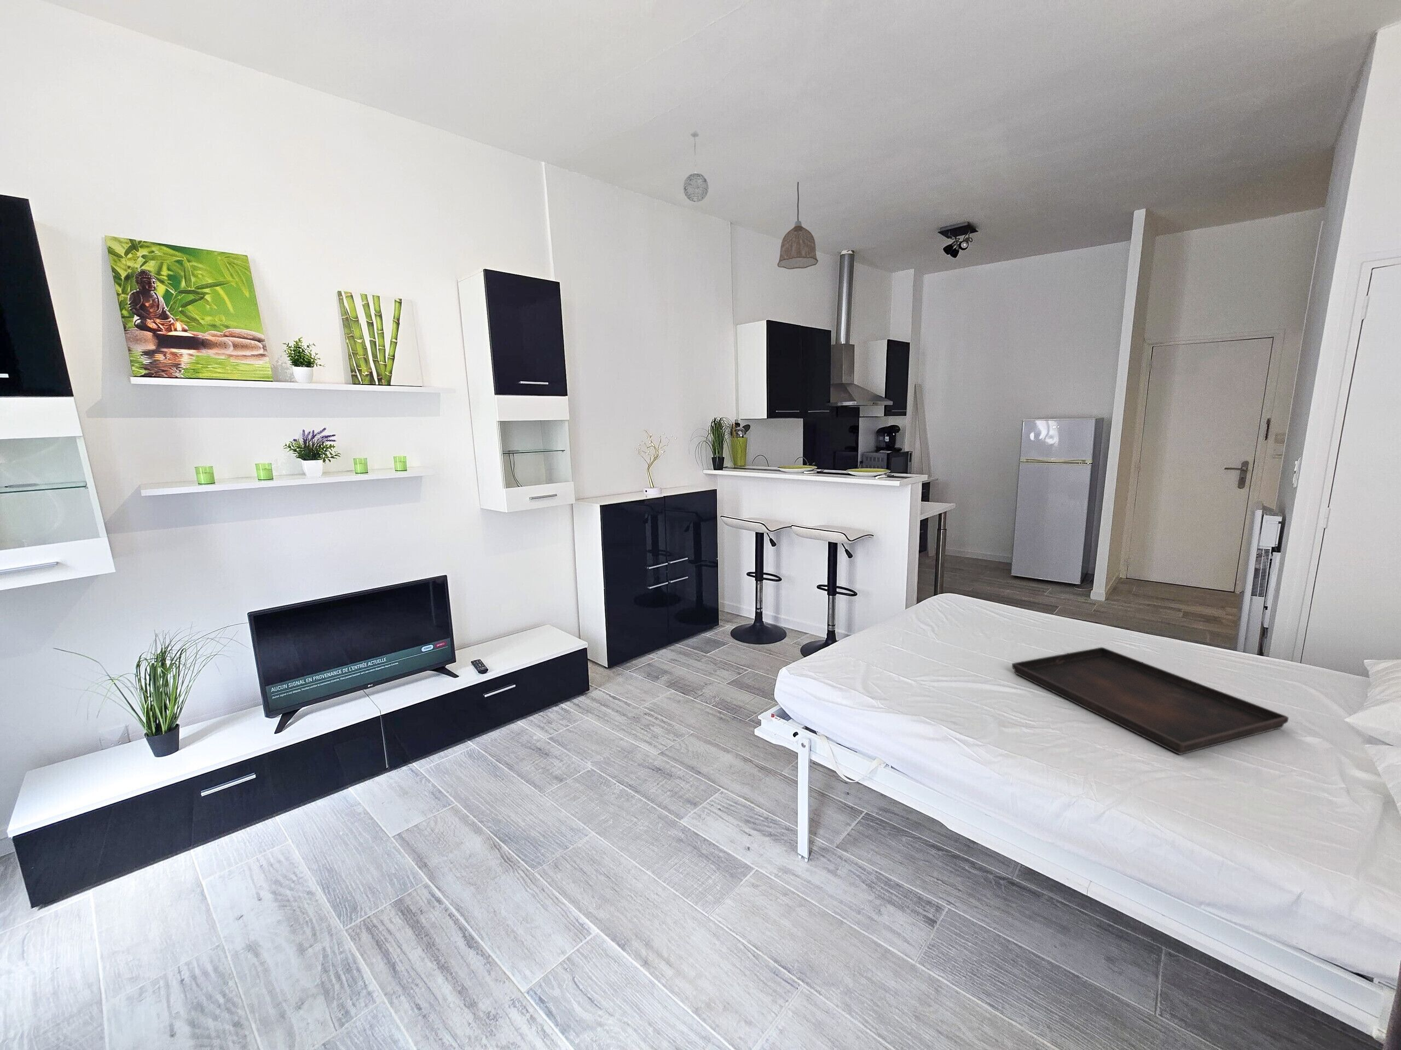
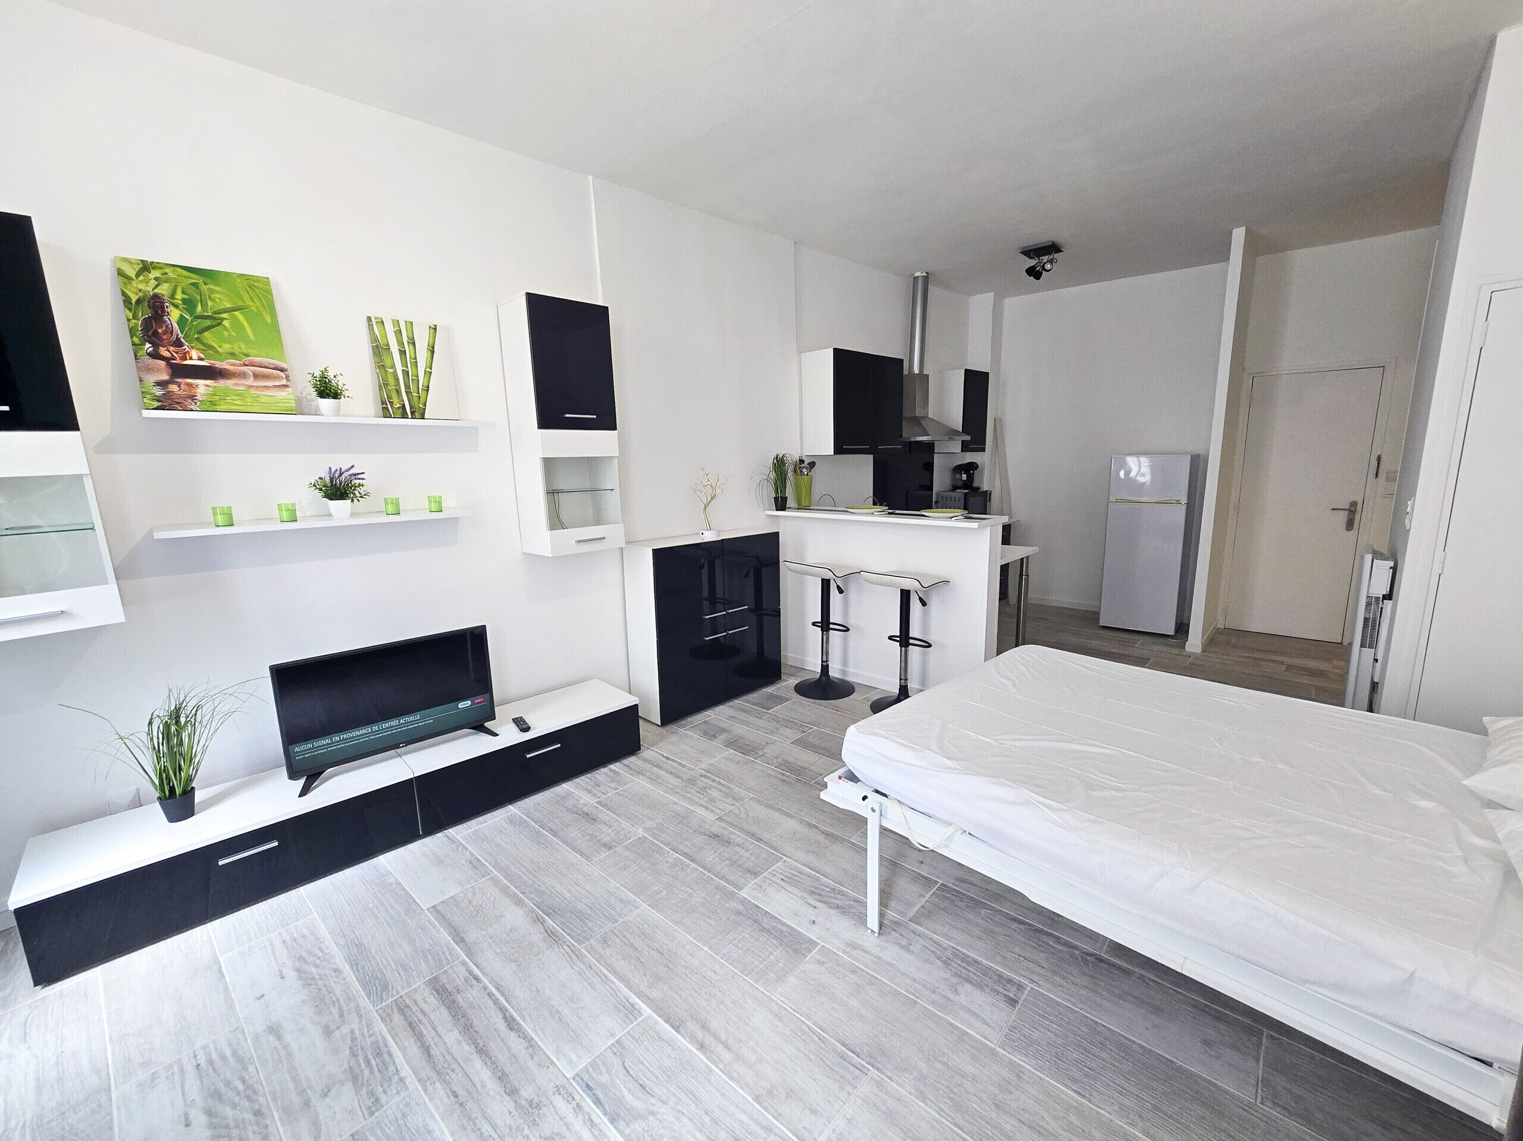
- pendant light (696, 167)
- serving tray (1134, 693)
- pendant lamp (798, 223)
